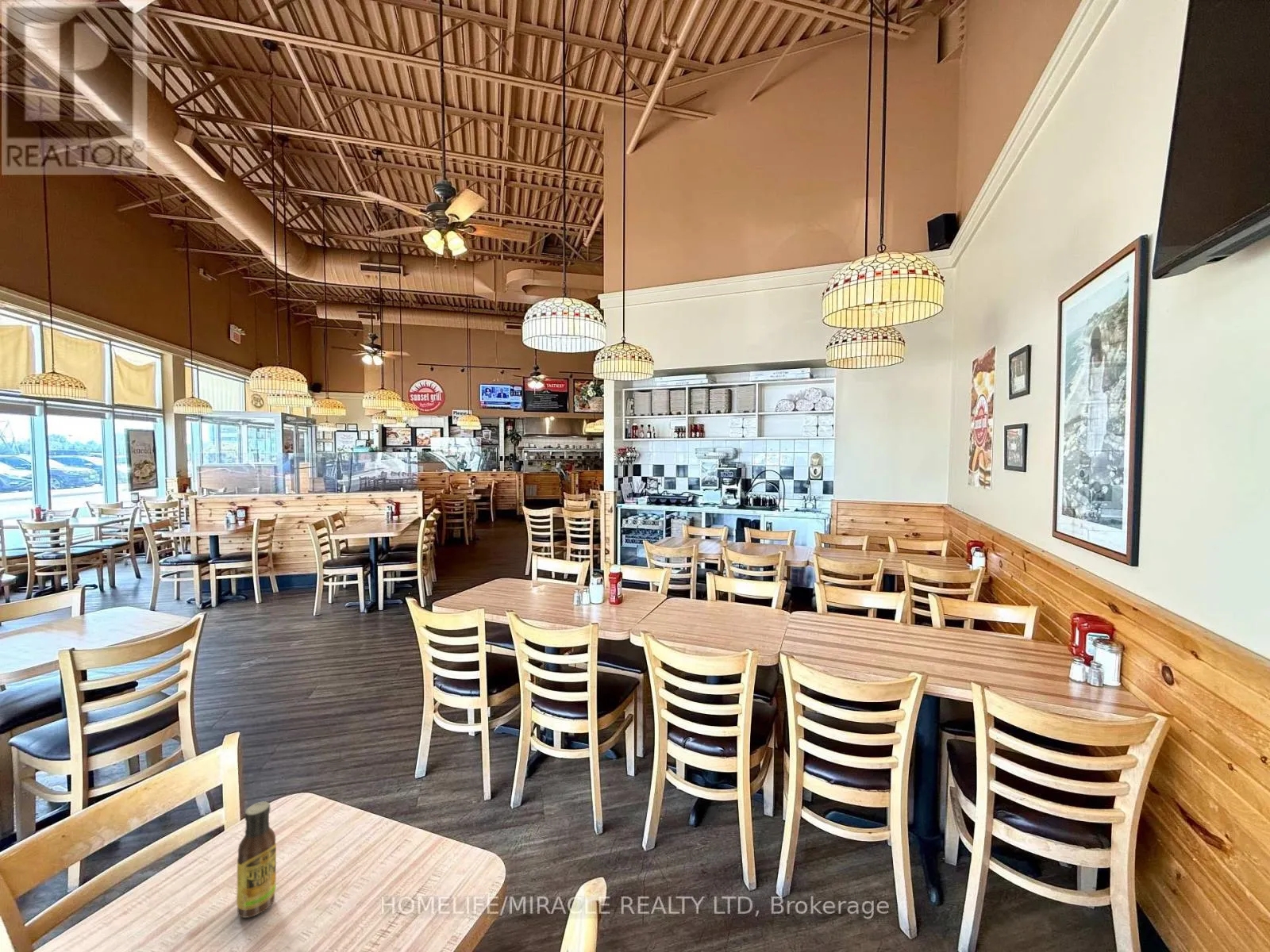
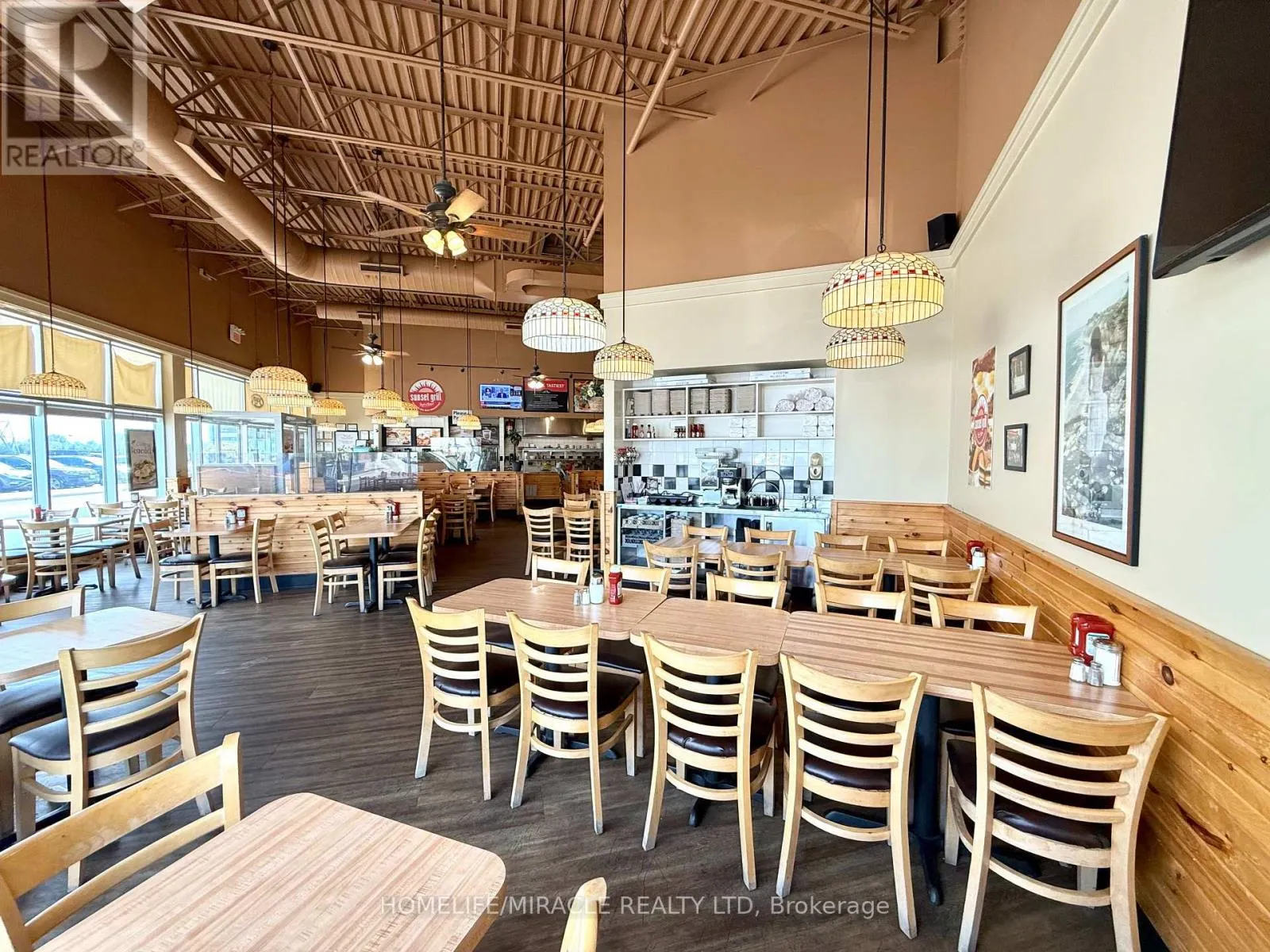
- sauce bottle (256, 858)
